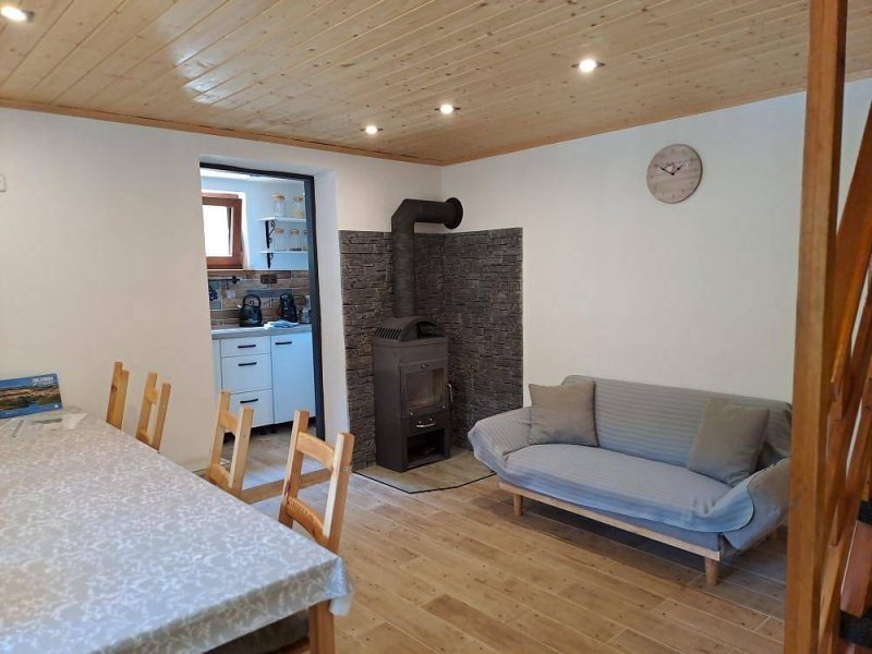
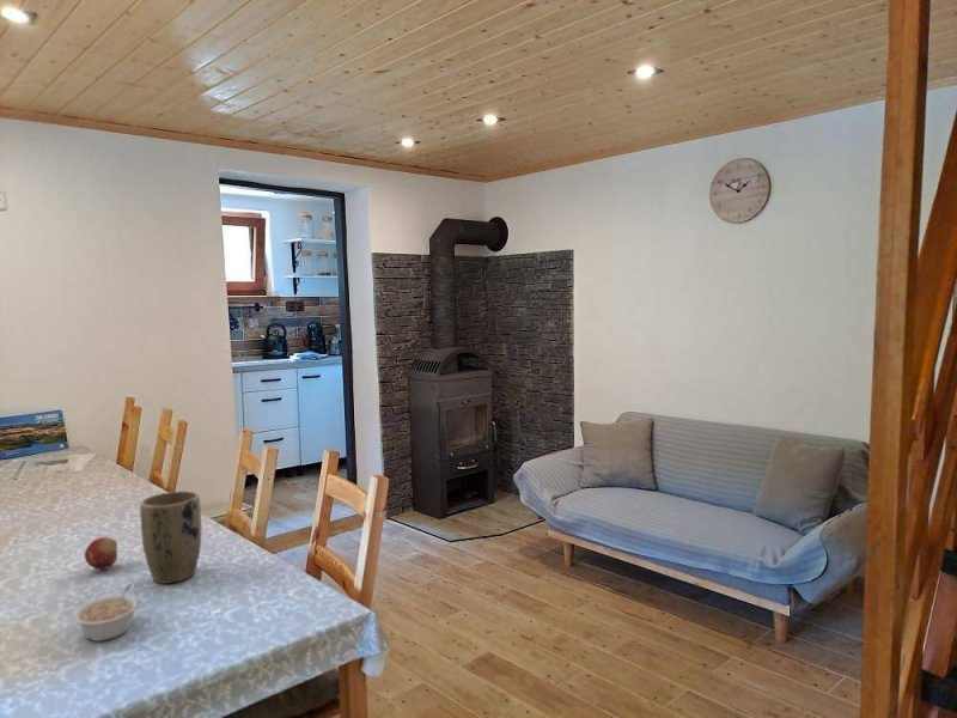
+ plant pot (172, 536)
+ legume (106, 615)
+ fruit (102, 553)
